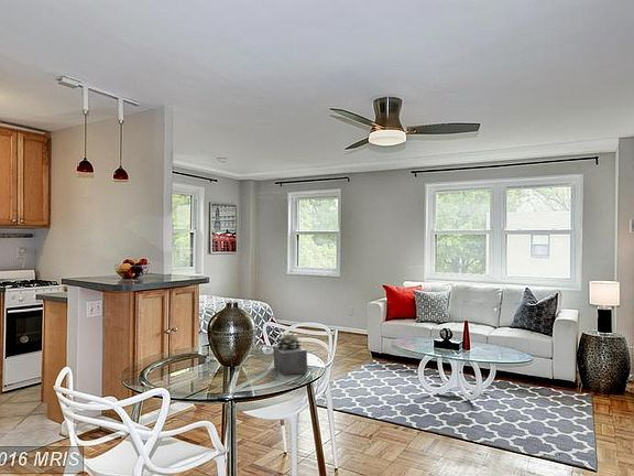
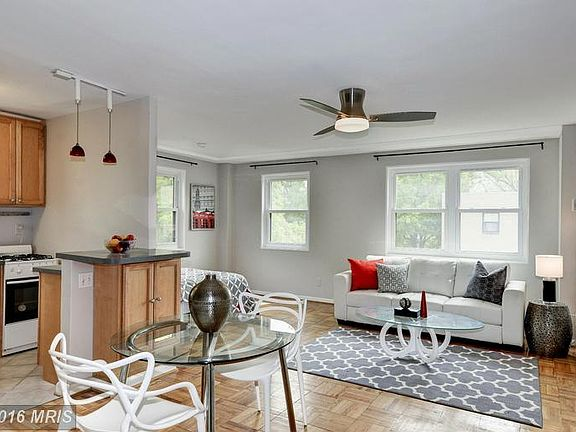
- succulent plant (289, 351)
